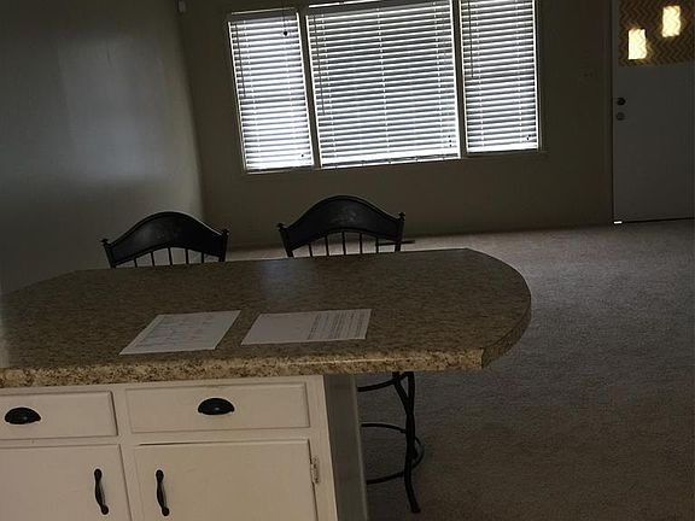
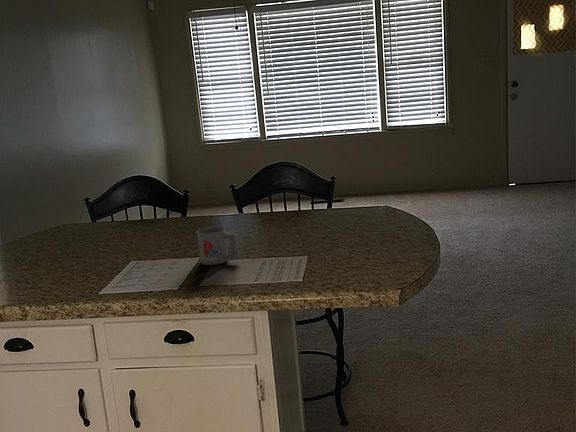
+ mug (219, 245)
